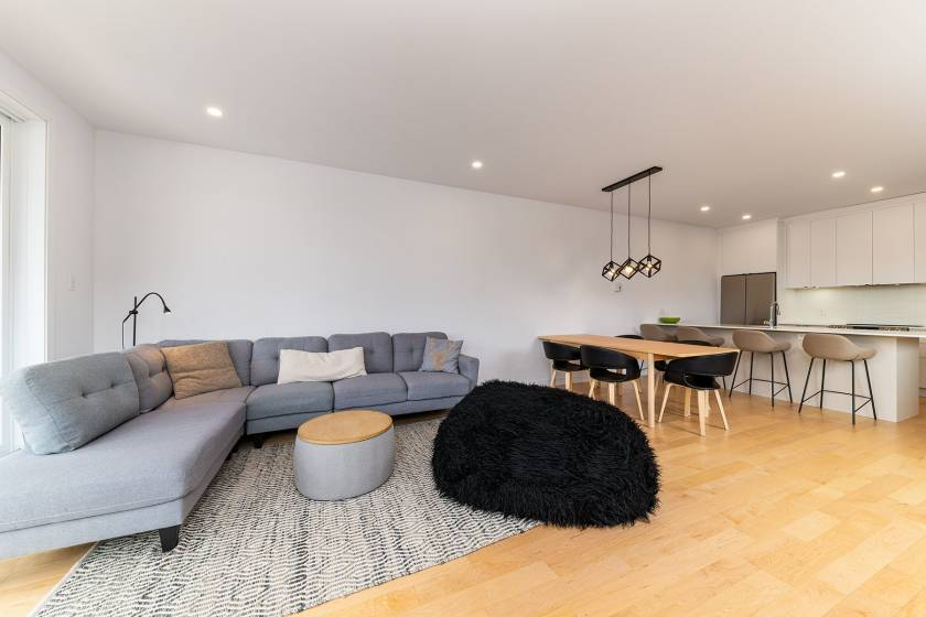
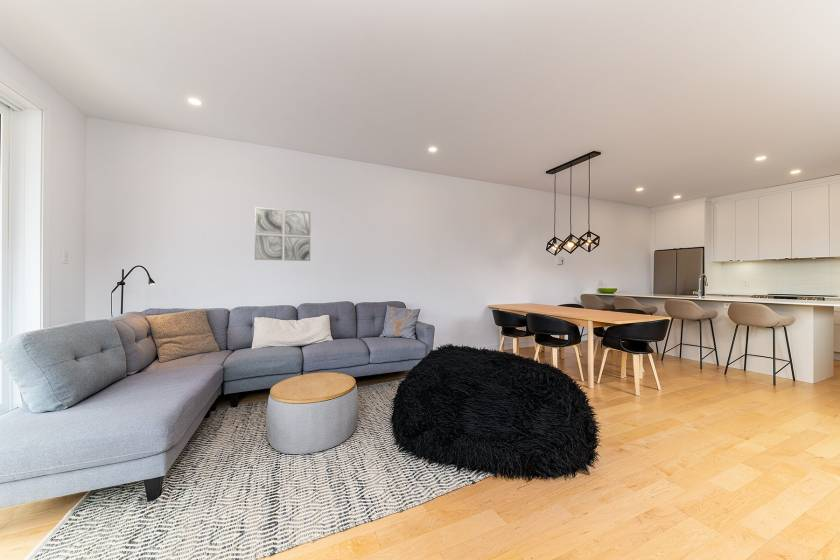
+ wall art (284, 234)
